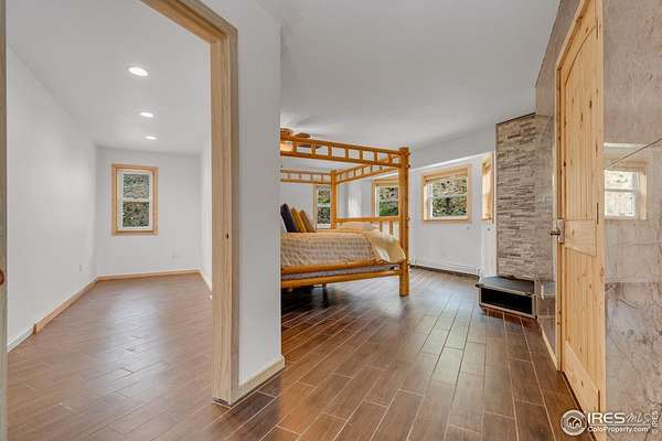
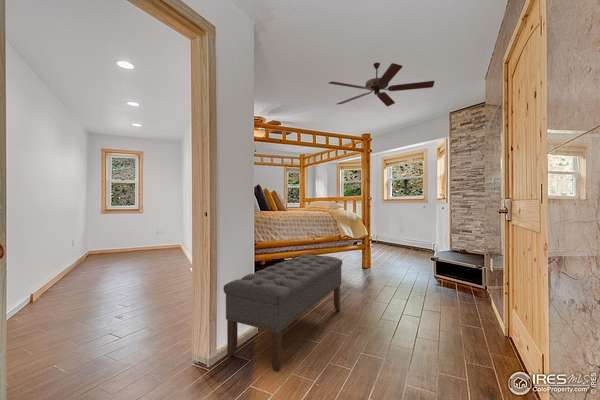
+ ceiling fan (380, 78)
+ bench (293, 297)
